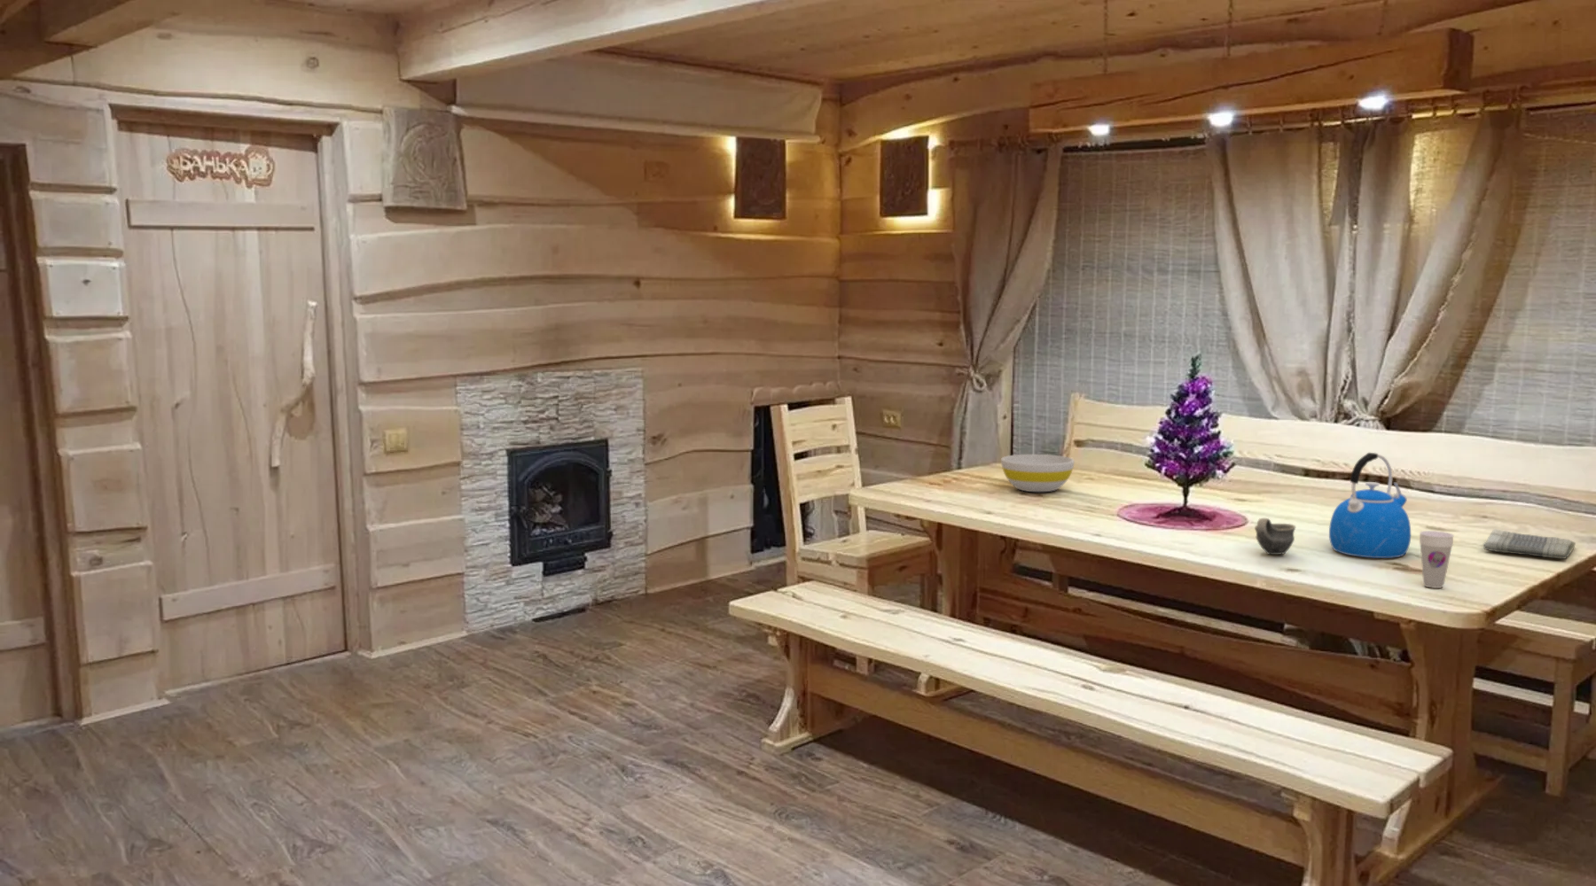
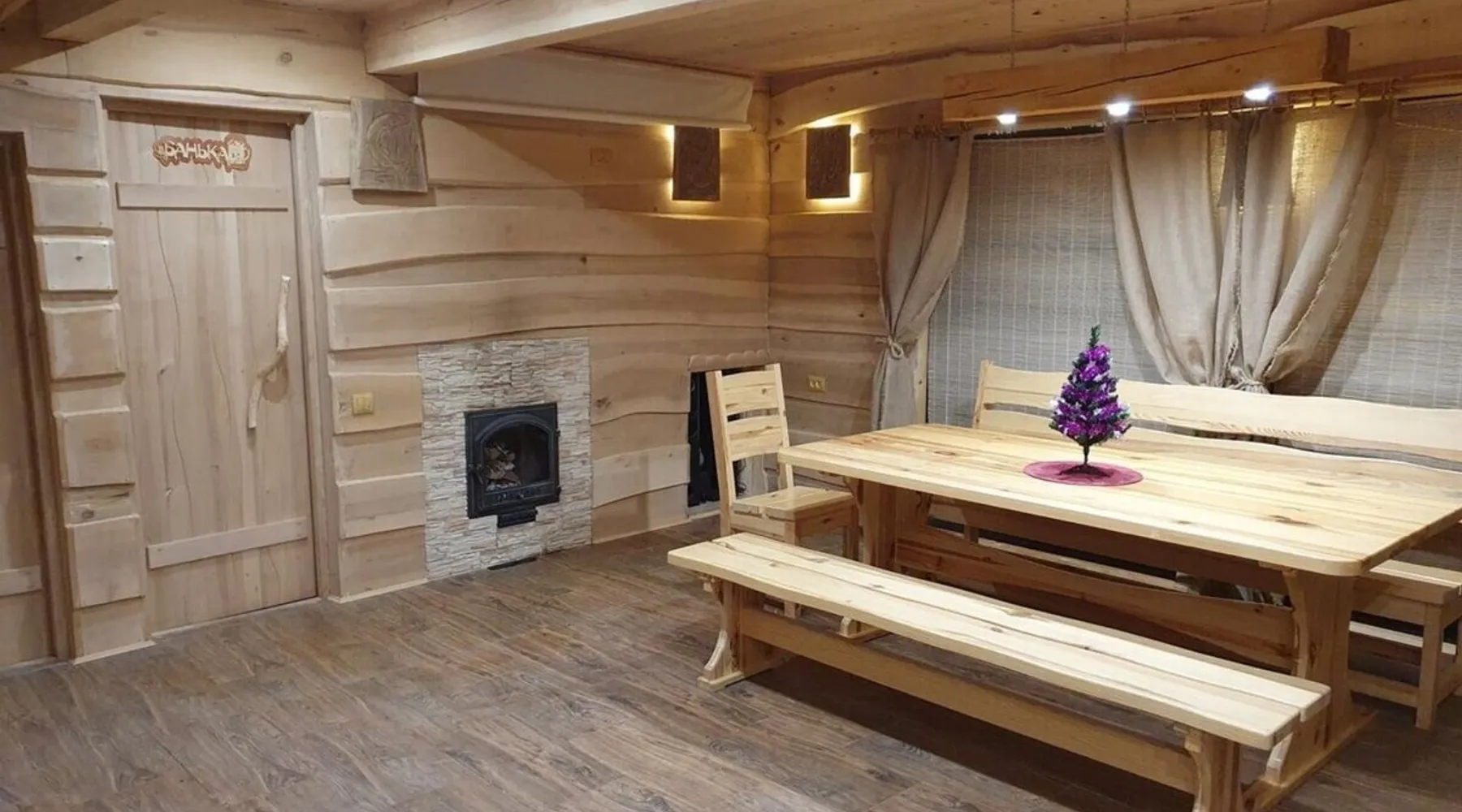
- bowl (1036, 474)
- kettle (1377, 501)
- dish towel (1529, 542)
- cup (1434, 560)
- cup (1271, 535)
